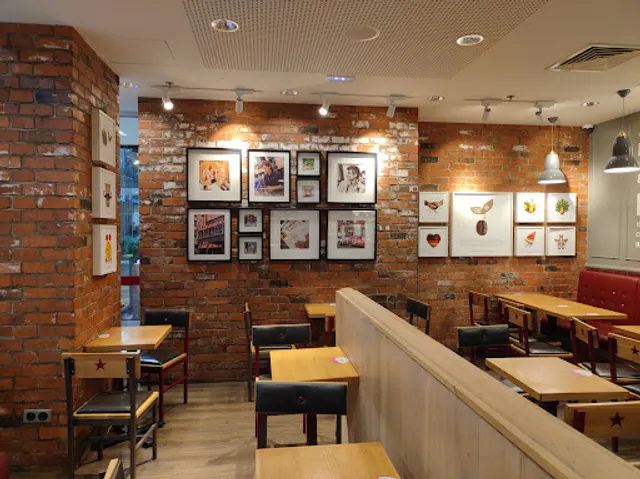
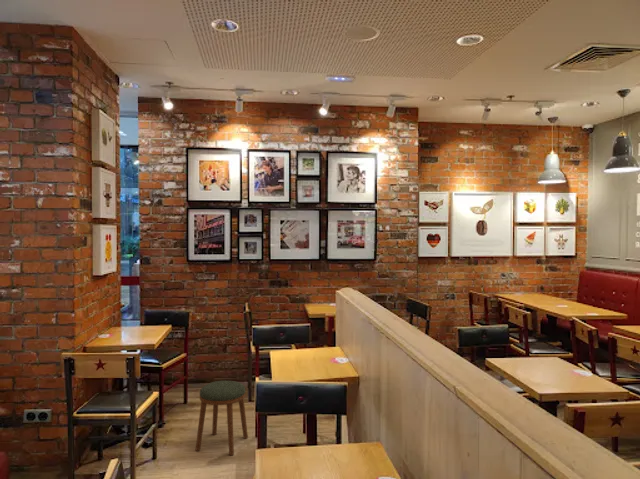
+ stool (227, 414)
